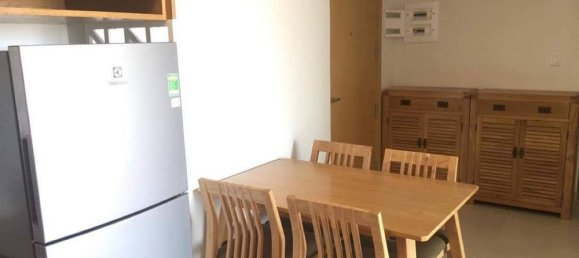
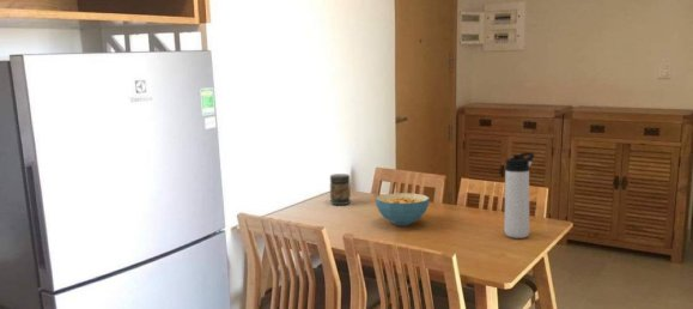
+ thermos bottle (519, 194)
+ jar (340, 188)
+ cereal bowl (402, 211)
